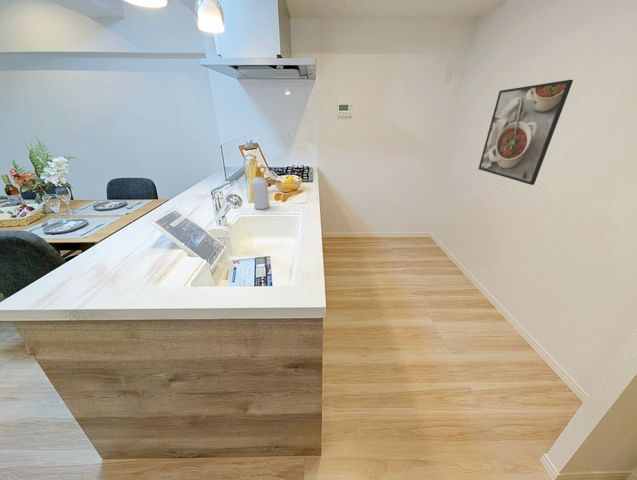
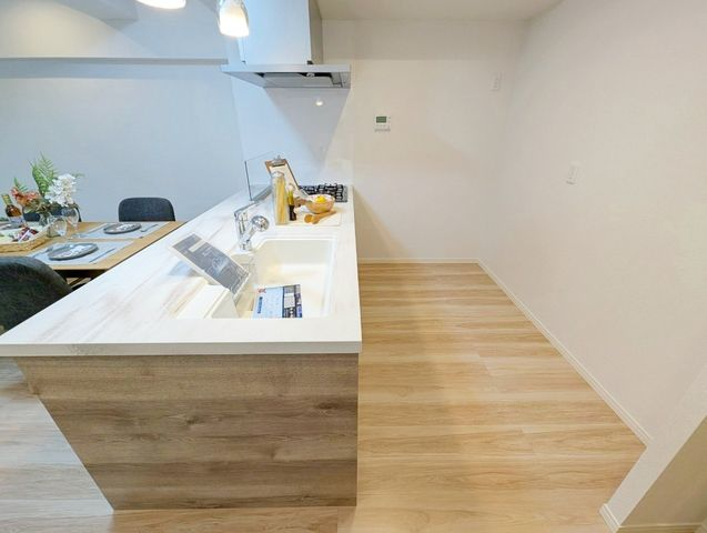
- soap bottle (260, 187)
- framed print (515, 134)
